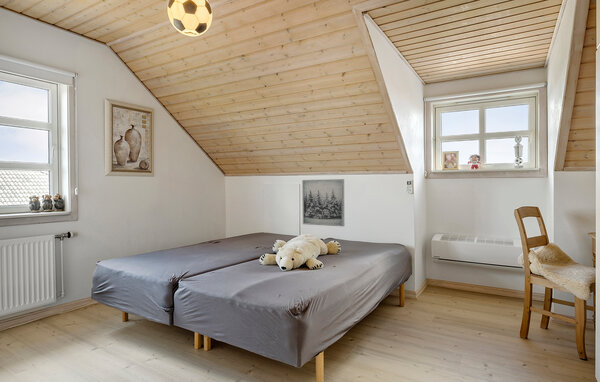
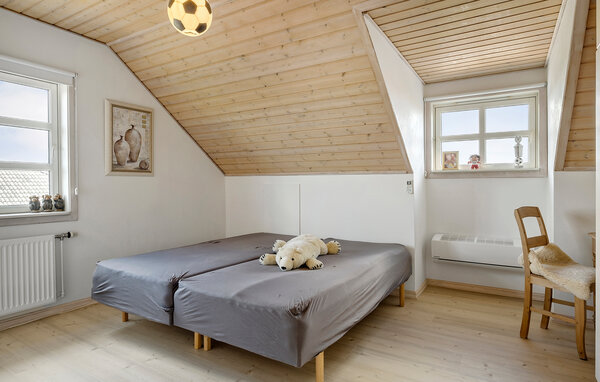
- wall art (322, 202)
